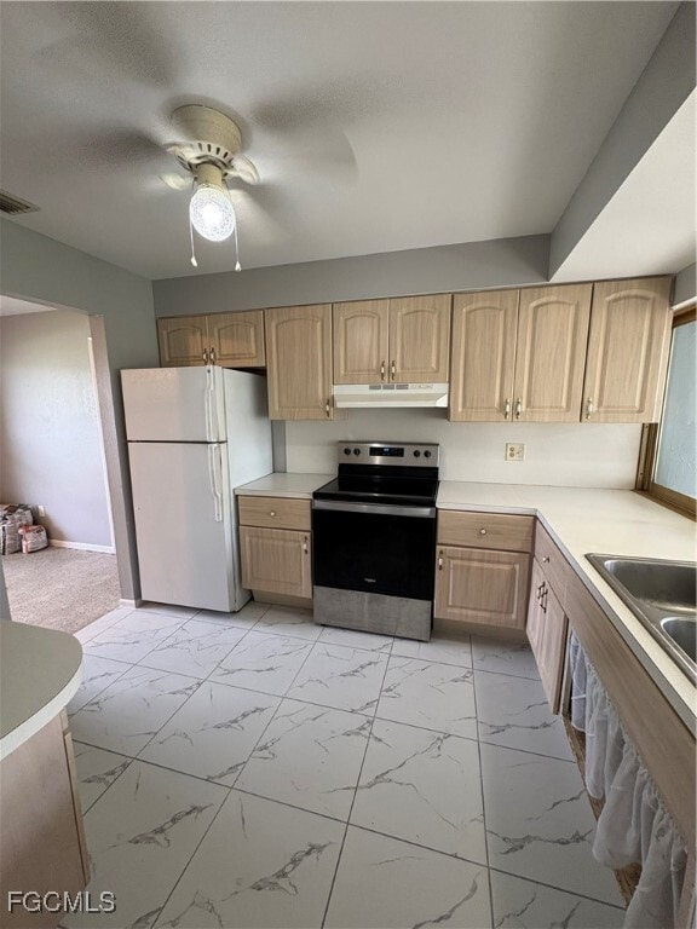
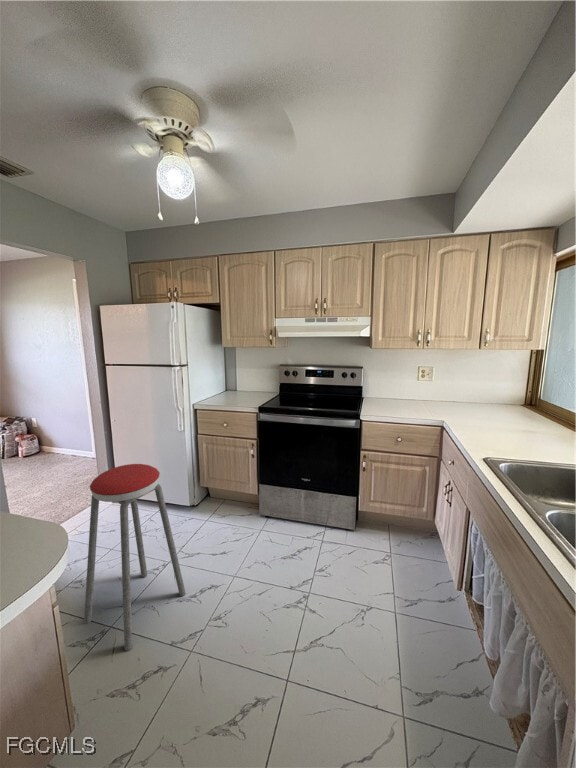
+ music stool (128, 541)
